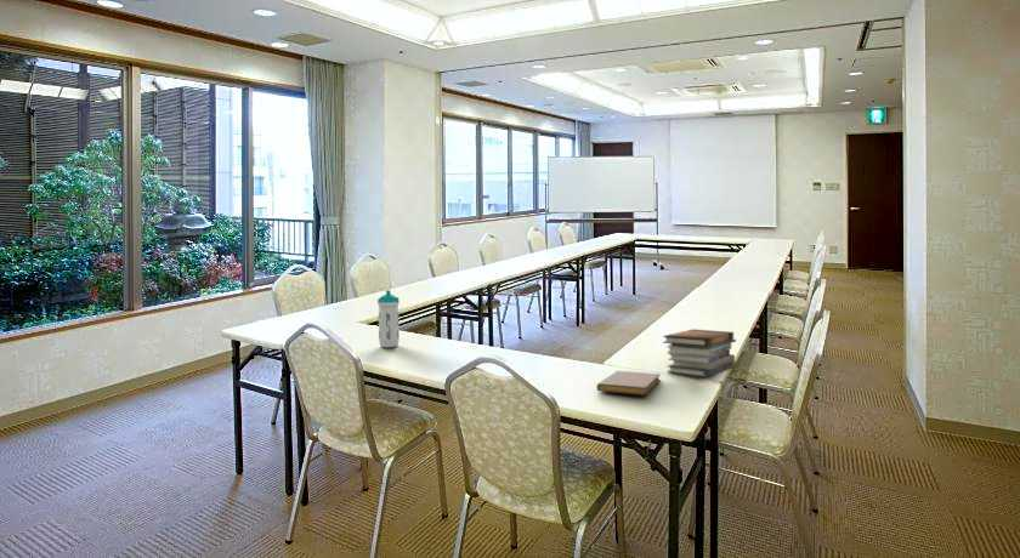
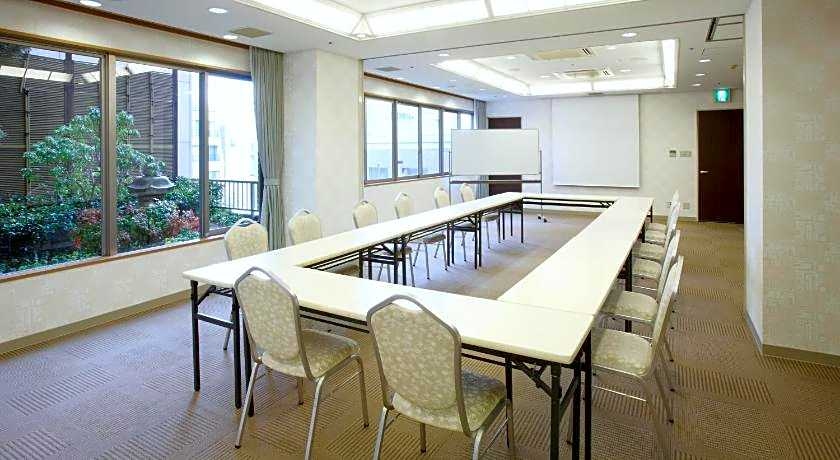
- notebook (629, 381)
- book stack (699, 352)
- water bottle (389, 318)
